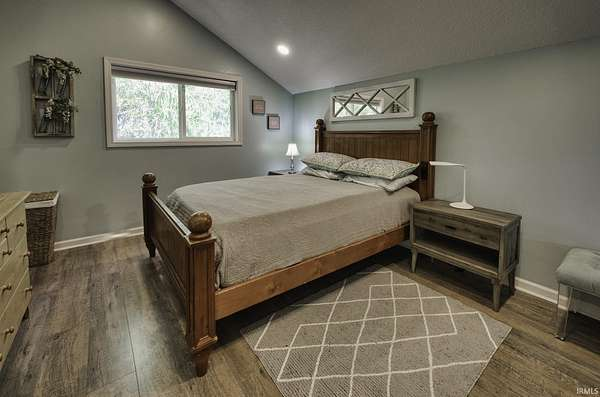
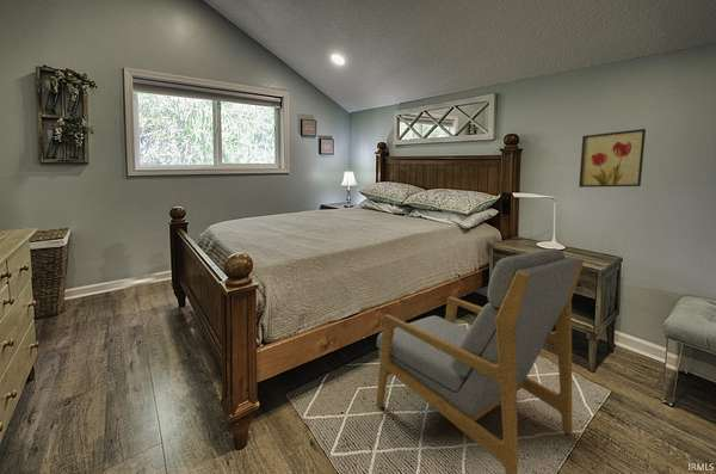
+ wall art (610, 160)
+ armchair (471, 334)
